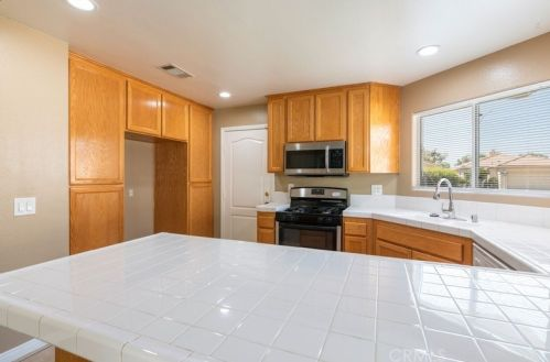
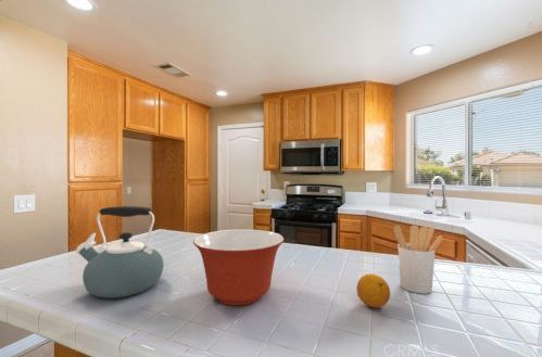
+ utensil holder (417, 255)
+ fruit (373, 290)
+ kettle (118, 246)
+ mixing bowl (239, 266)
